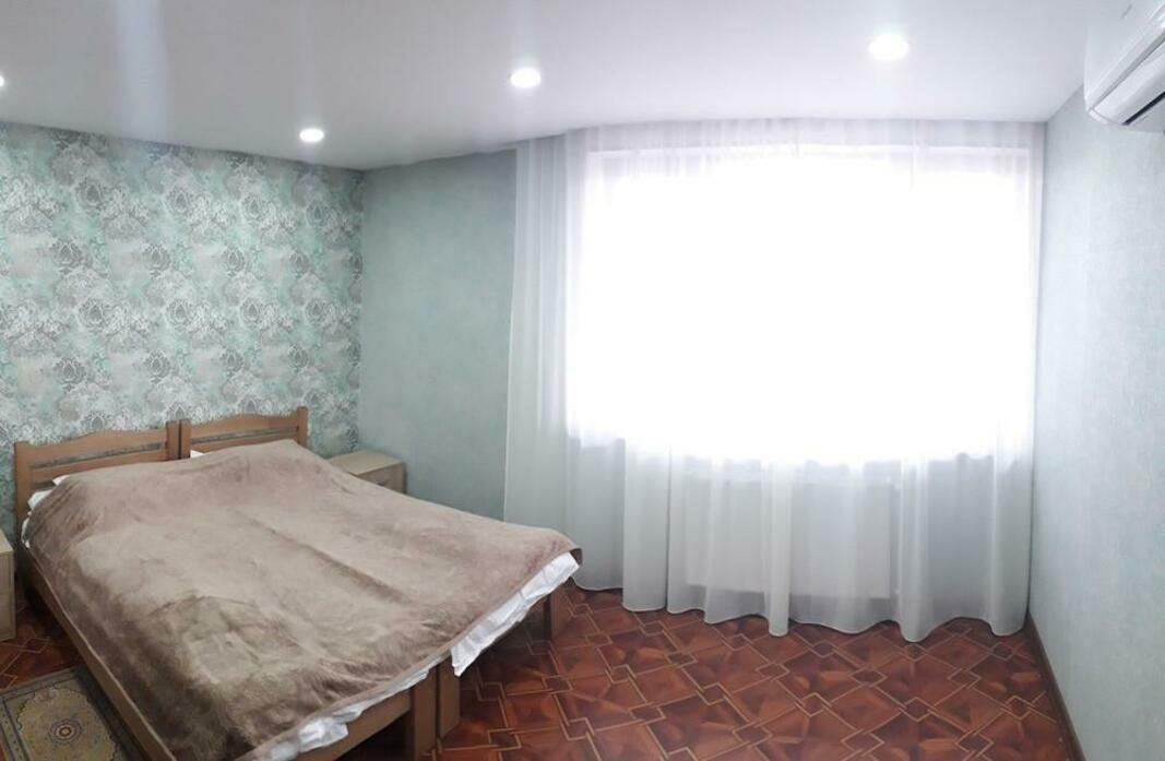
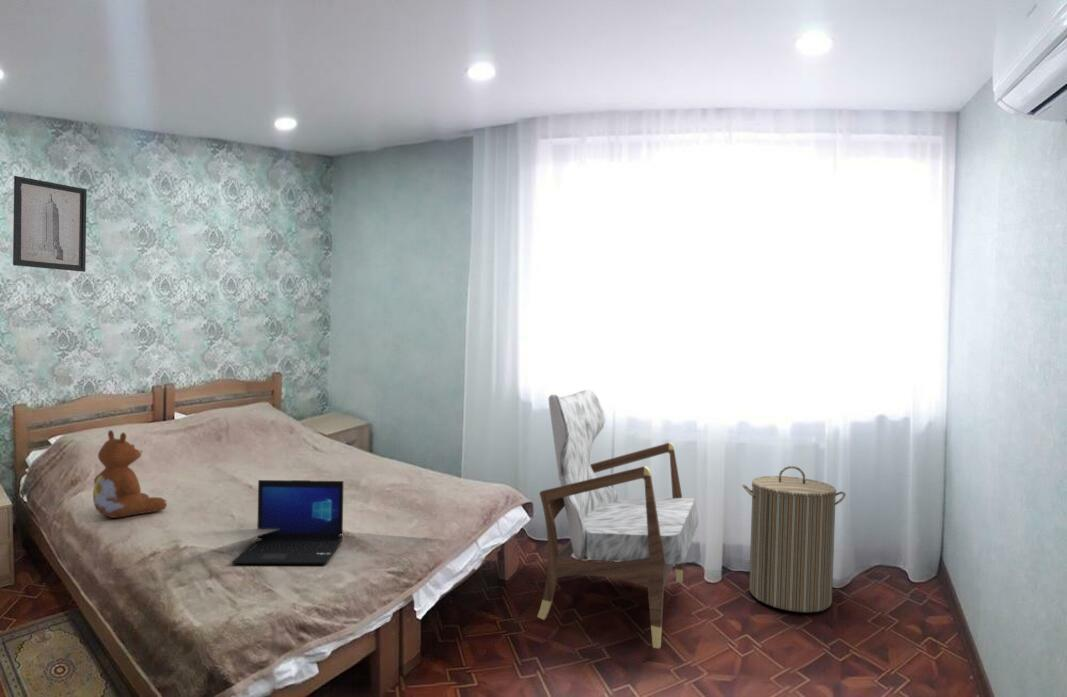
+ laptop (291, 520)
+ laundry hamper (791, 531)
+ wall art (51, 225)
+ armchair (621, 500)
+ teddy bear (130, 471)
